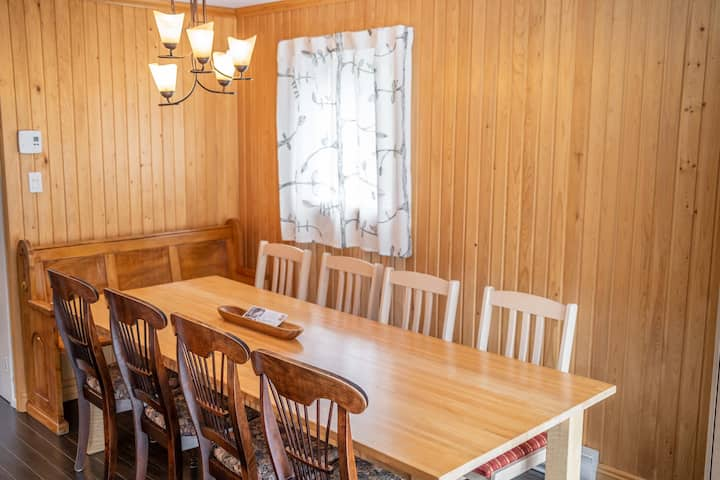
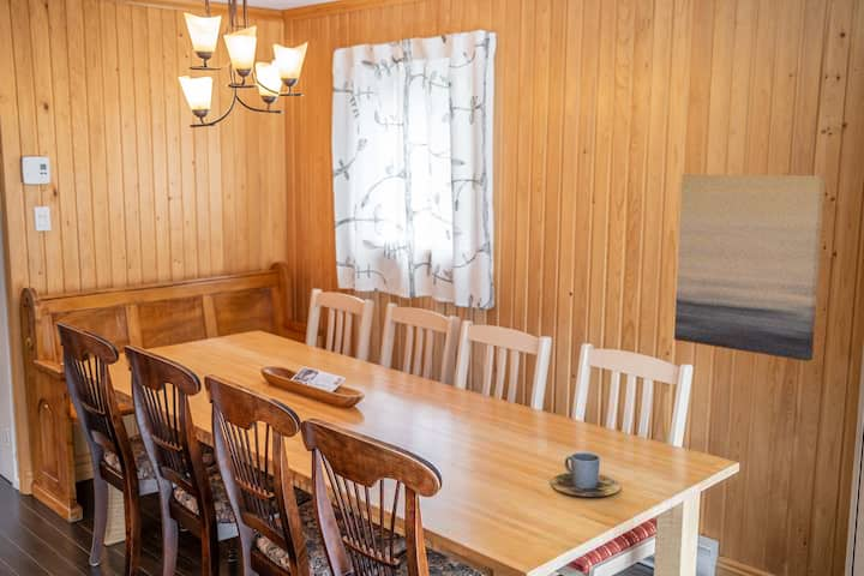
+ cup (584, 470)
+ wall art (744, 263)
